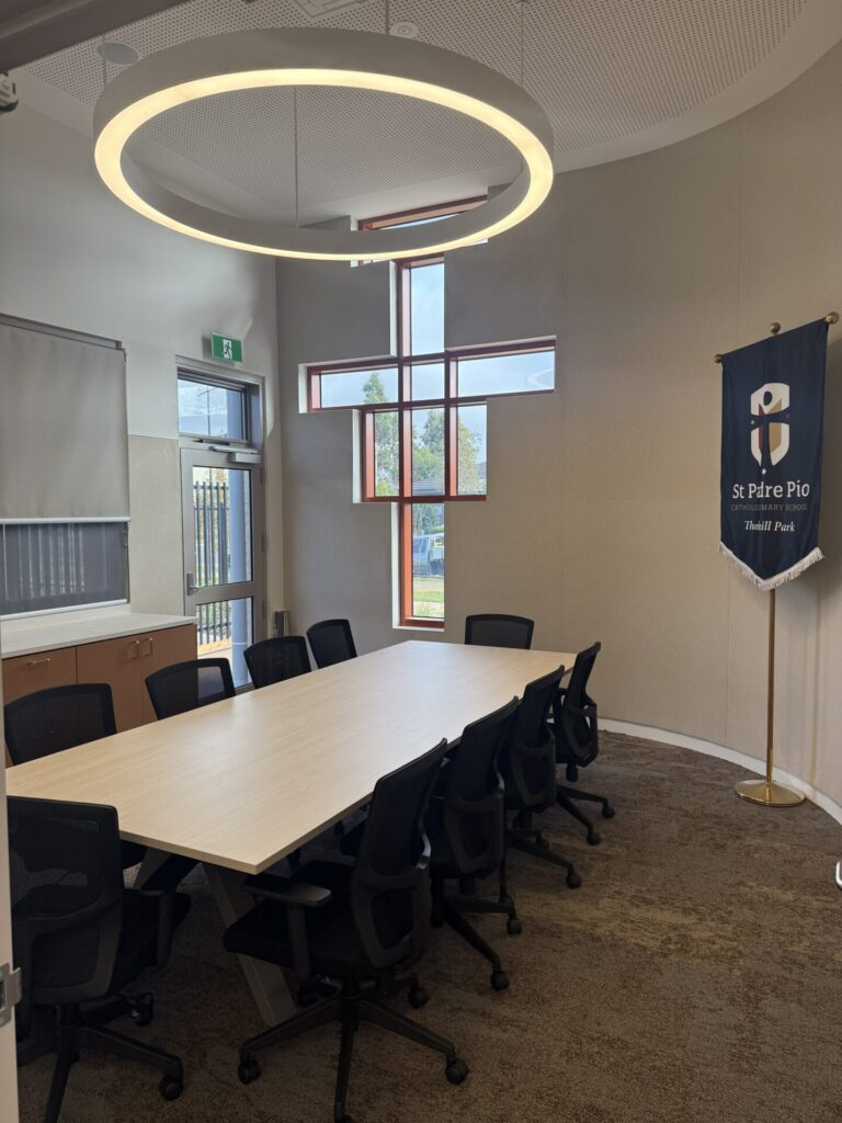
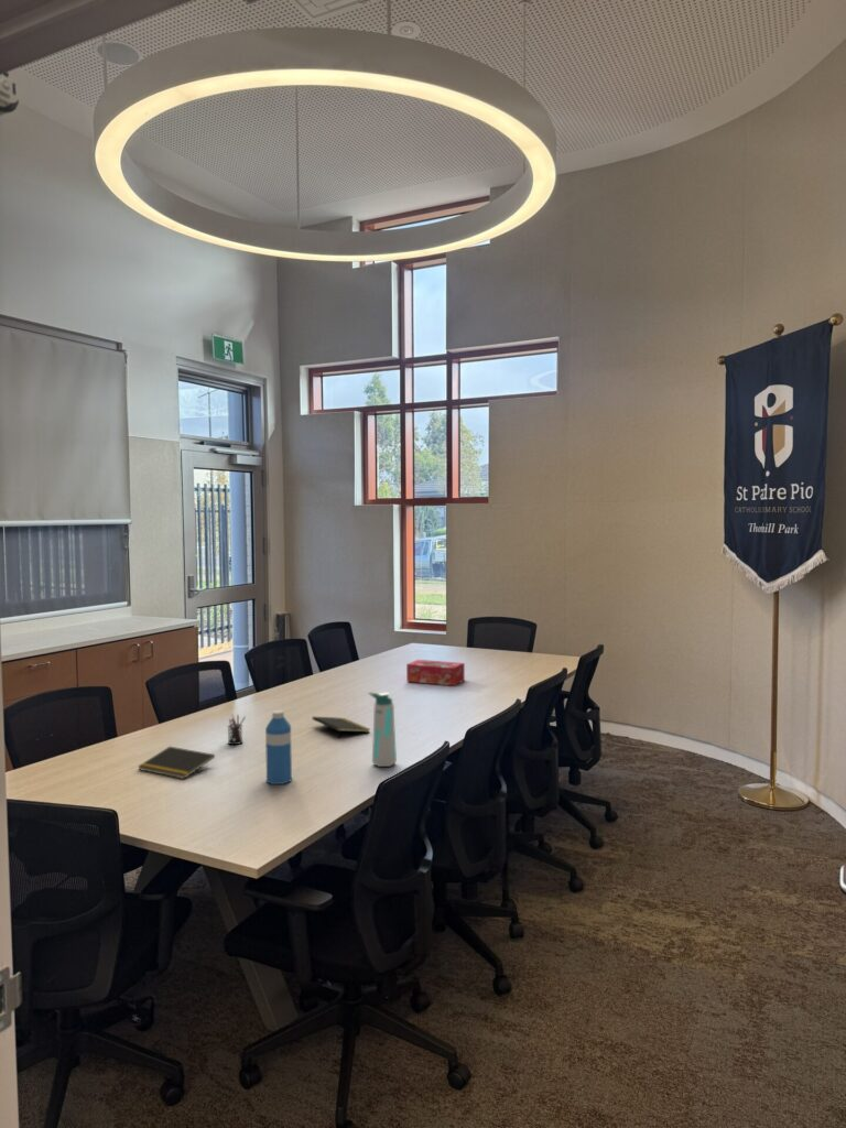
+ pen holder (237, 727)
+ notepad (340, 724)
+ water bottle (382, 728)
+ tissue box (435, 672)
+ notepad (176, 761)
+ water bottle (279, 746)
